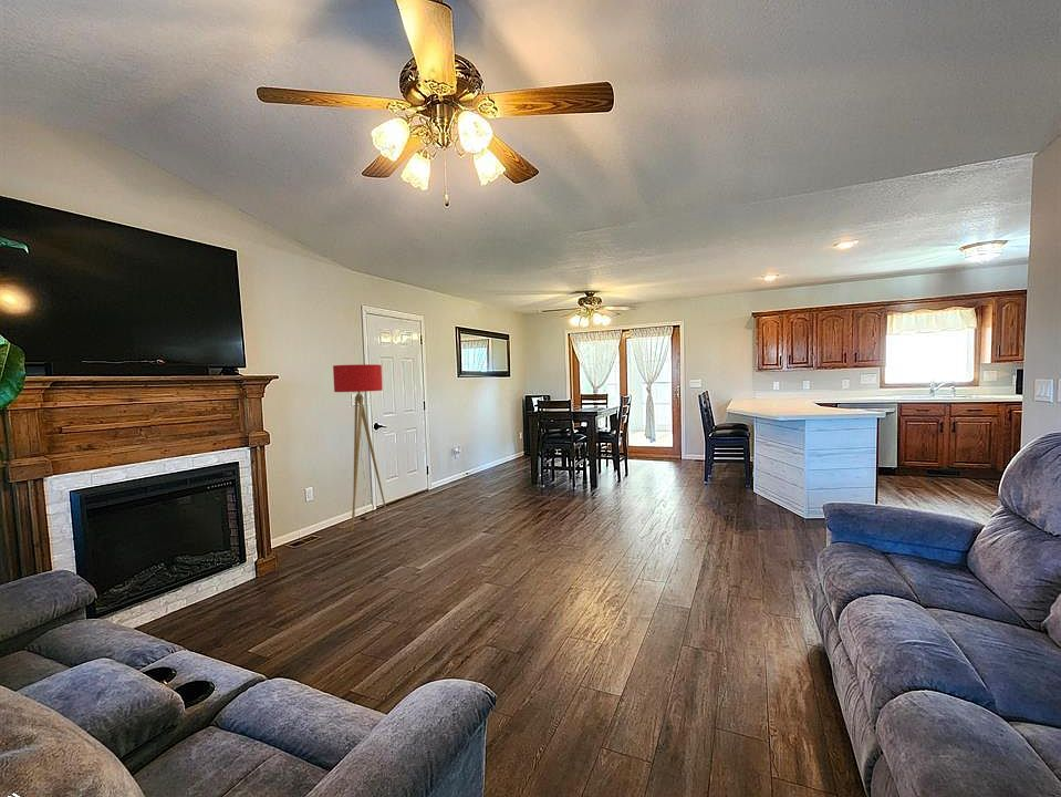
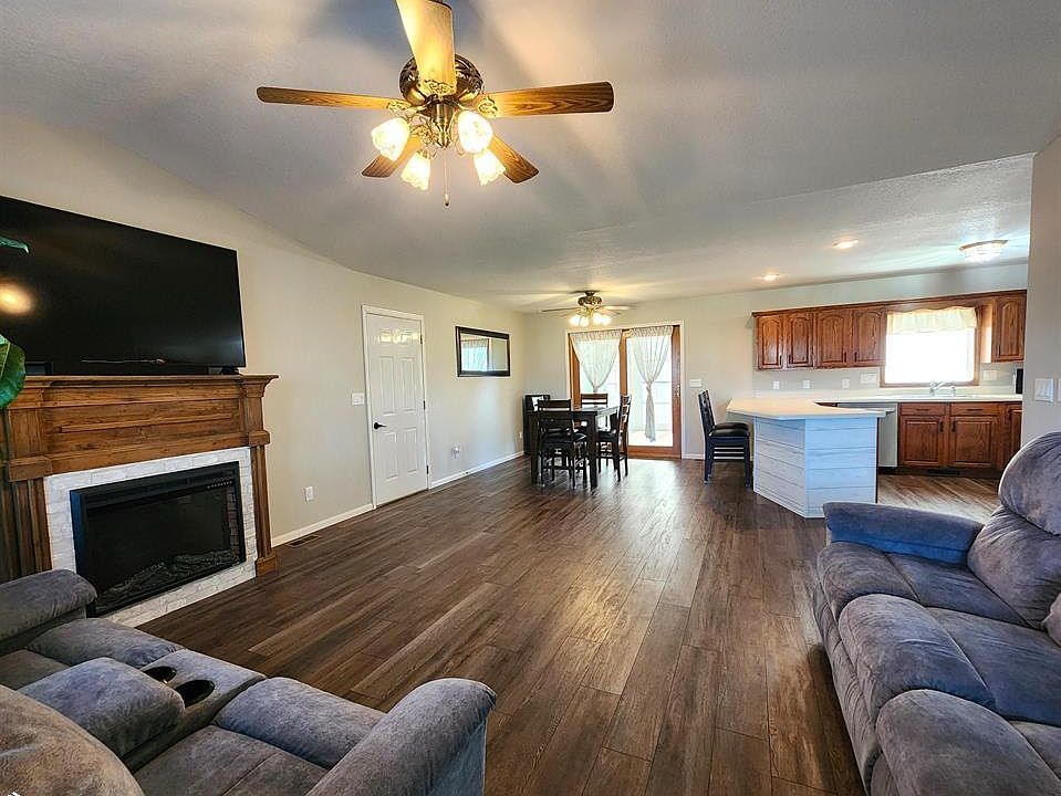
- floor lamp (362, 444)
